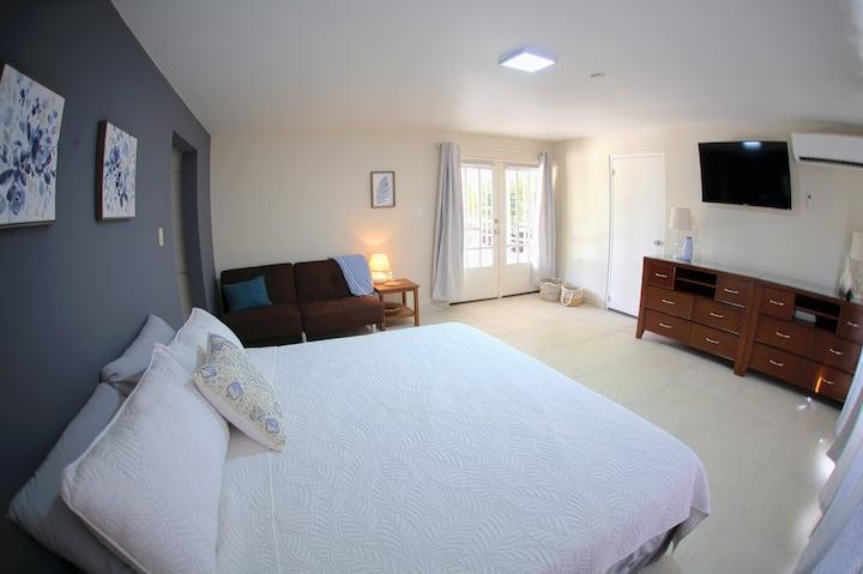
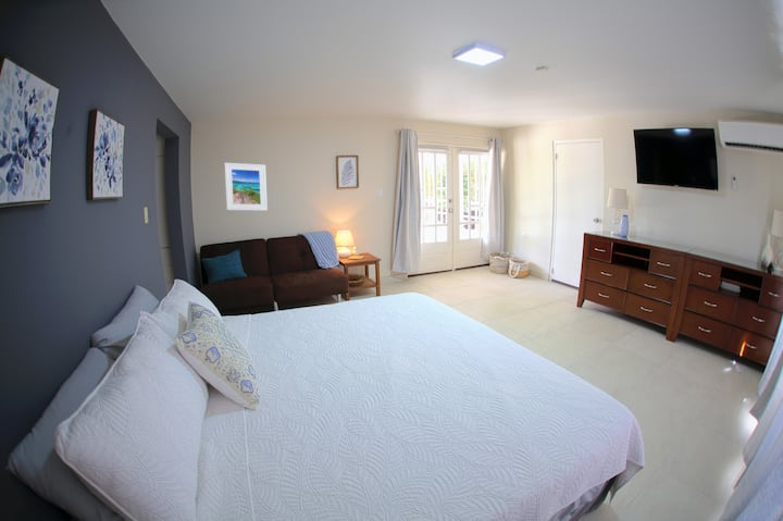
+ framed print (246, 187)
